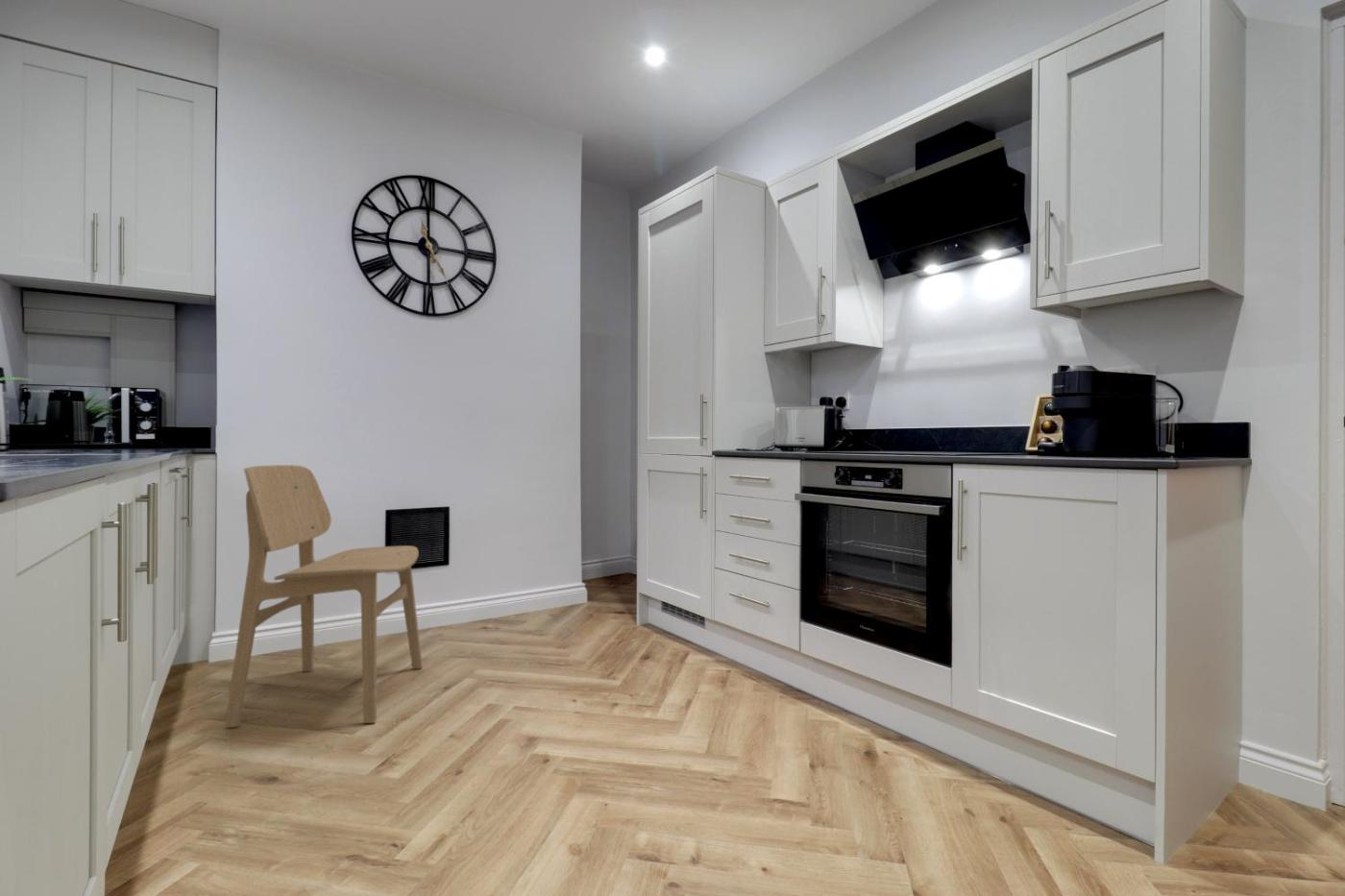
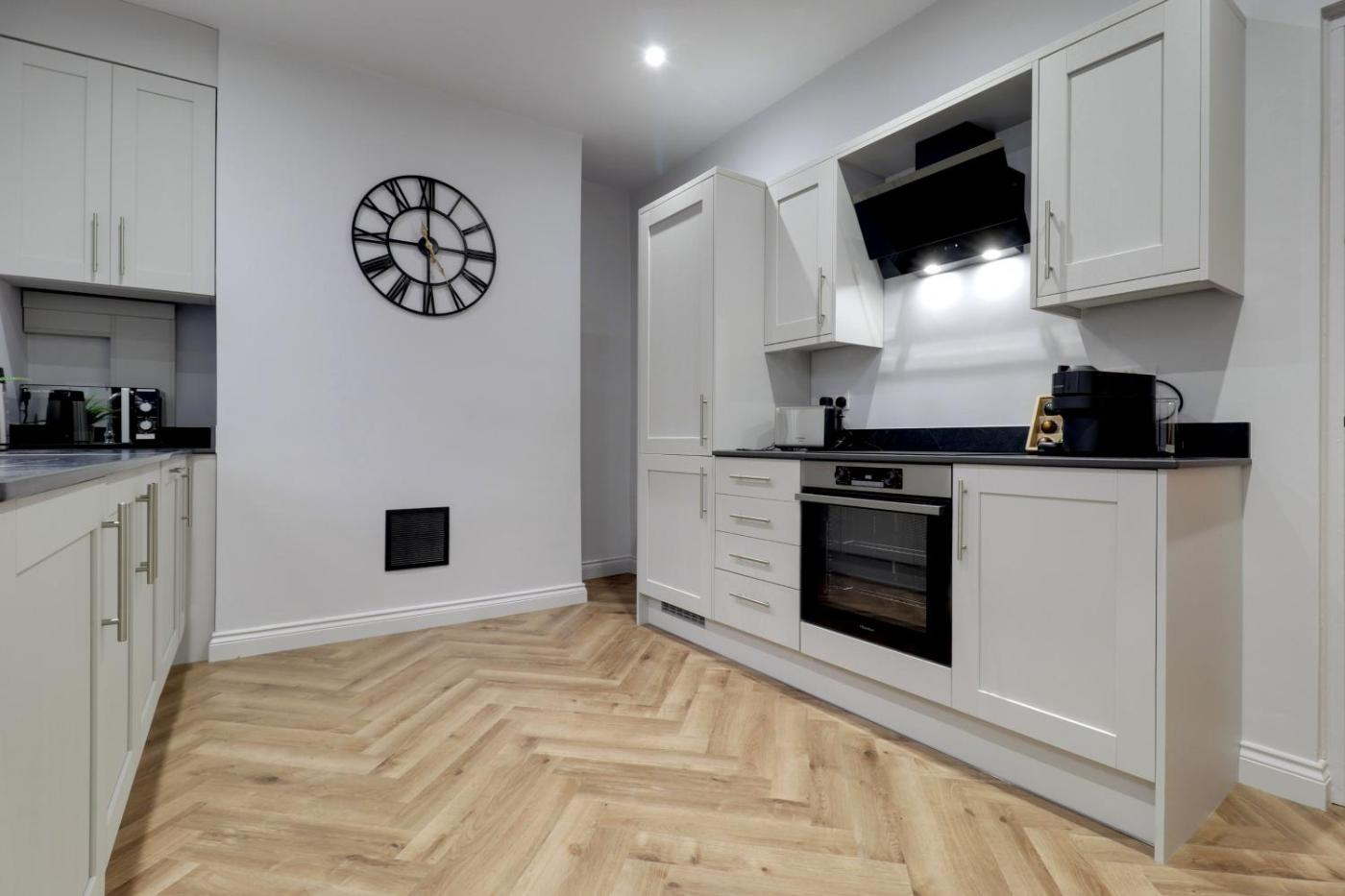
- dining chair (336, 579)
